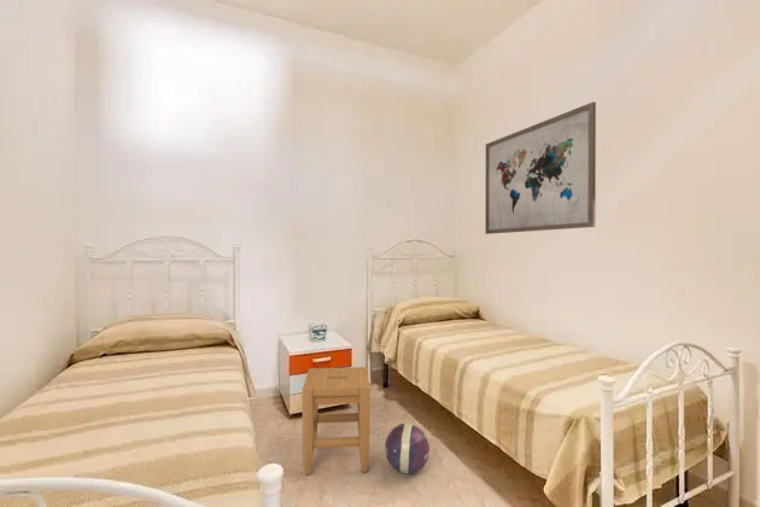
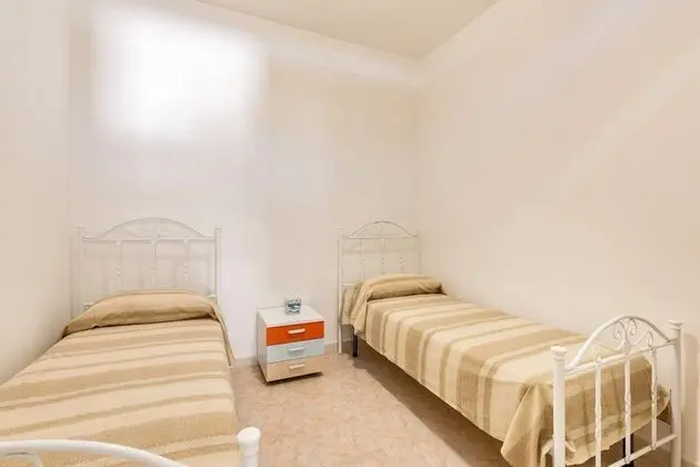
- wall art (531, 179)
- ball (407, 448)
- stool (337, 416)
